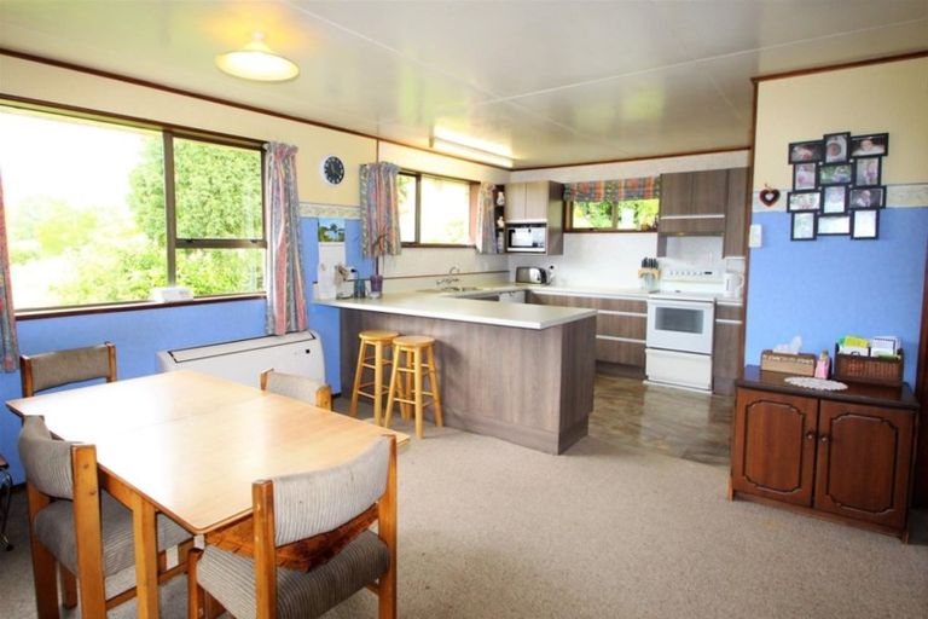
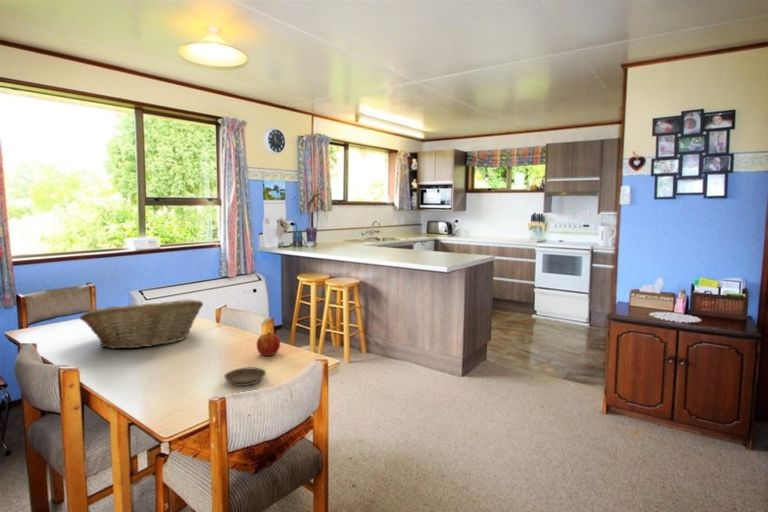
+ apple (268, 342)
+ saucer (245, 377)
+ fruit basket (145, 319)
